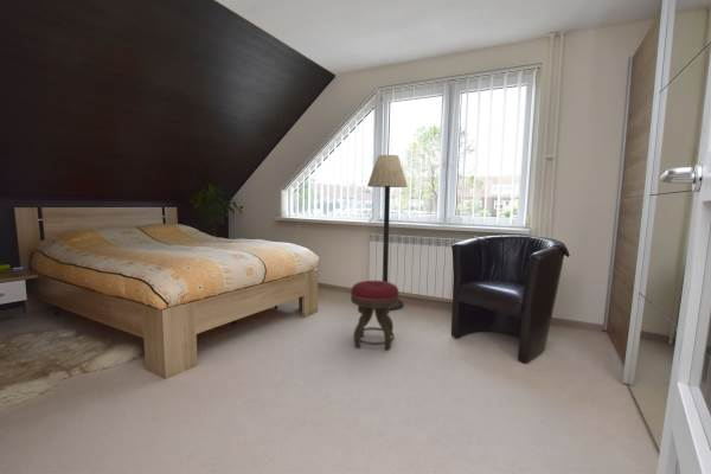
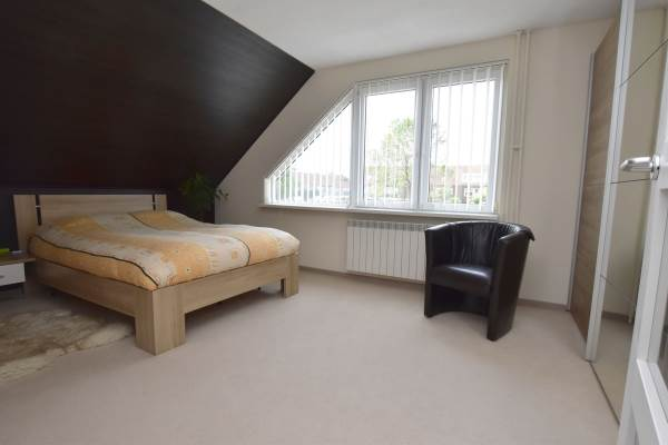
- stool (372, 313)
- floor lamp (386, 231)
